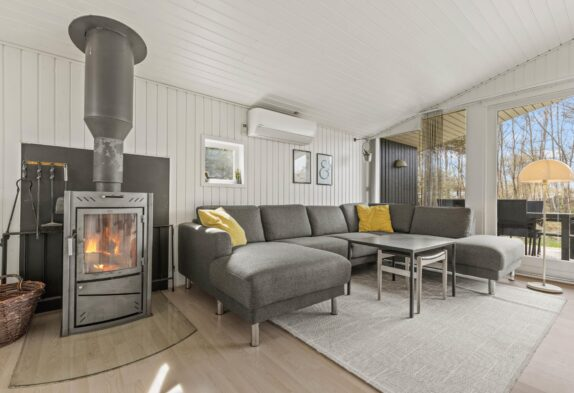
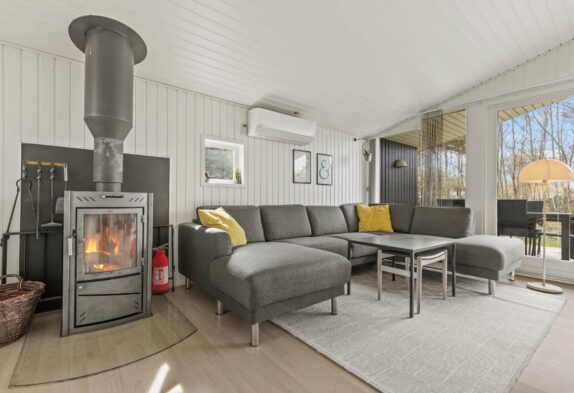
+ fire extinguisher (159, 267)
